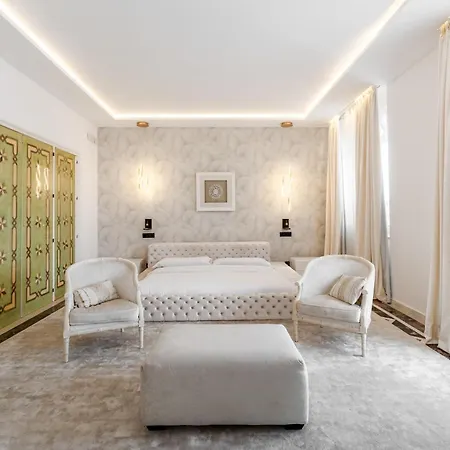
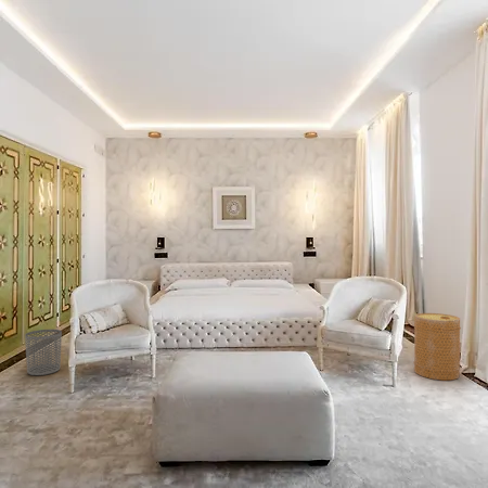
+ waste bin (43, 351)
+ basket (436, 345)
